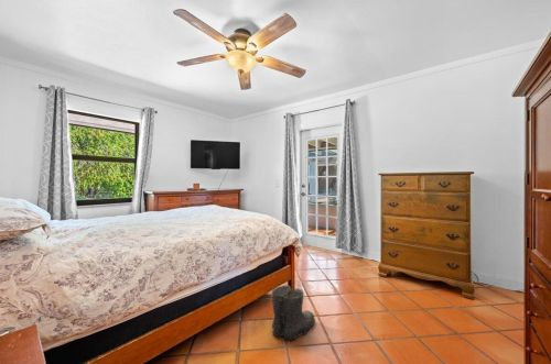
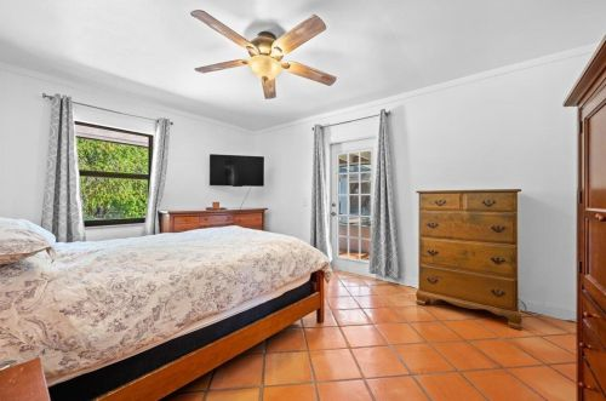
- boots (293, 307)
